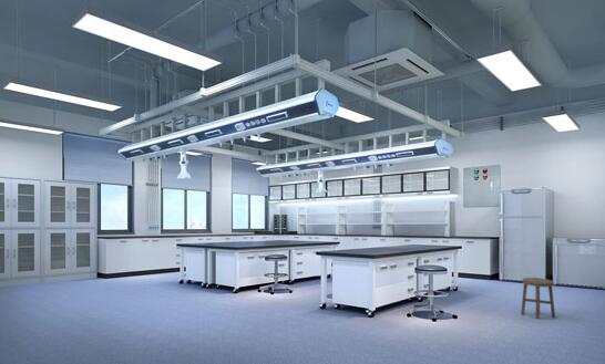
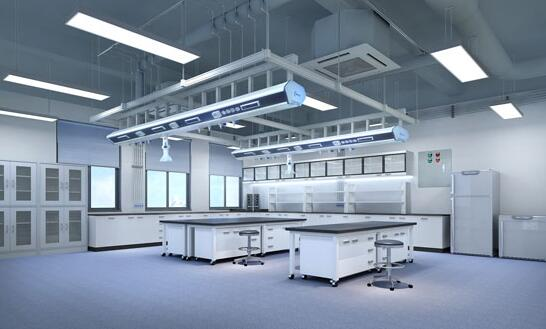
- stool (537, 298)
